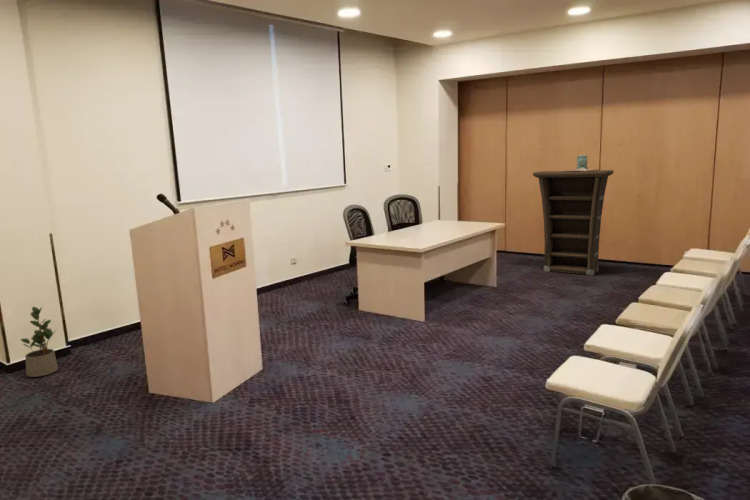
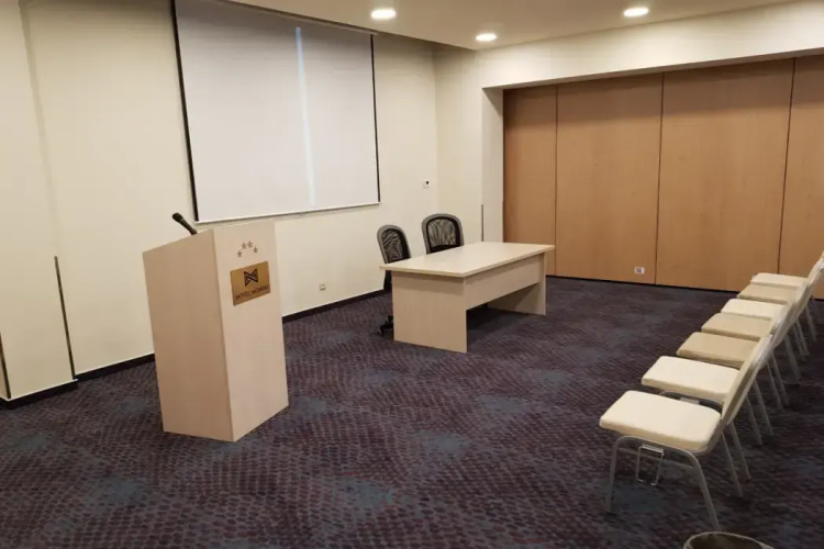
- cabinet (571, 222)
- potted plant (38, 338)
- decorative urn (581, 162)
